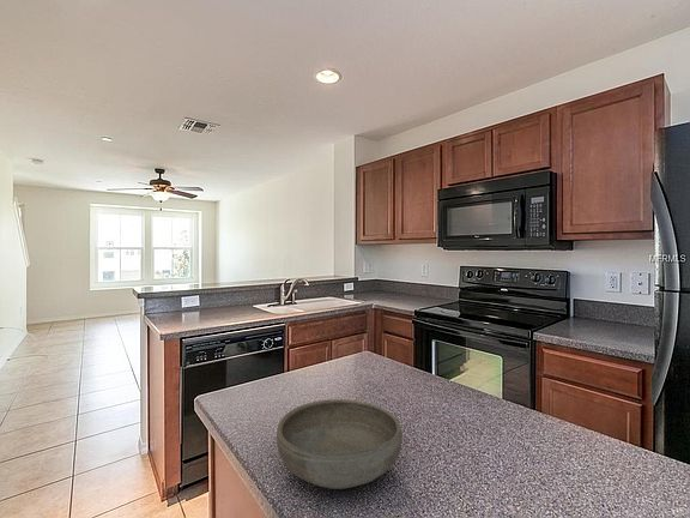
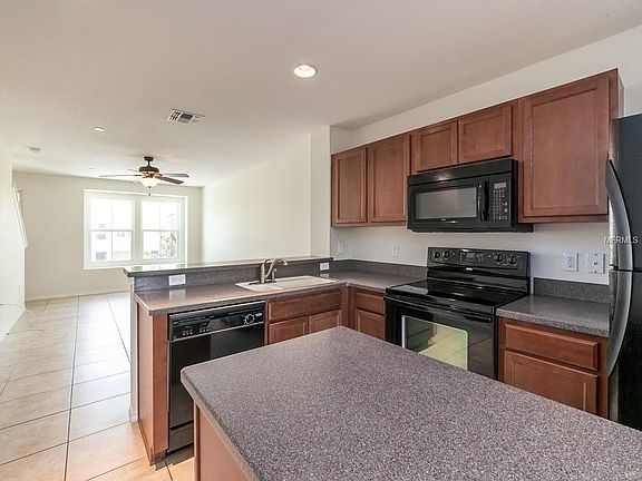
- bowl (339, 447)
